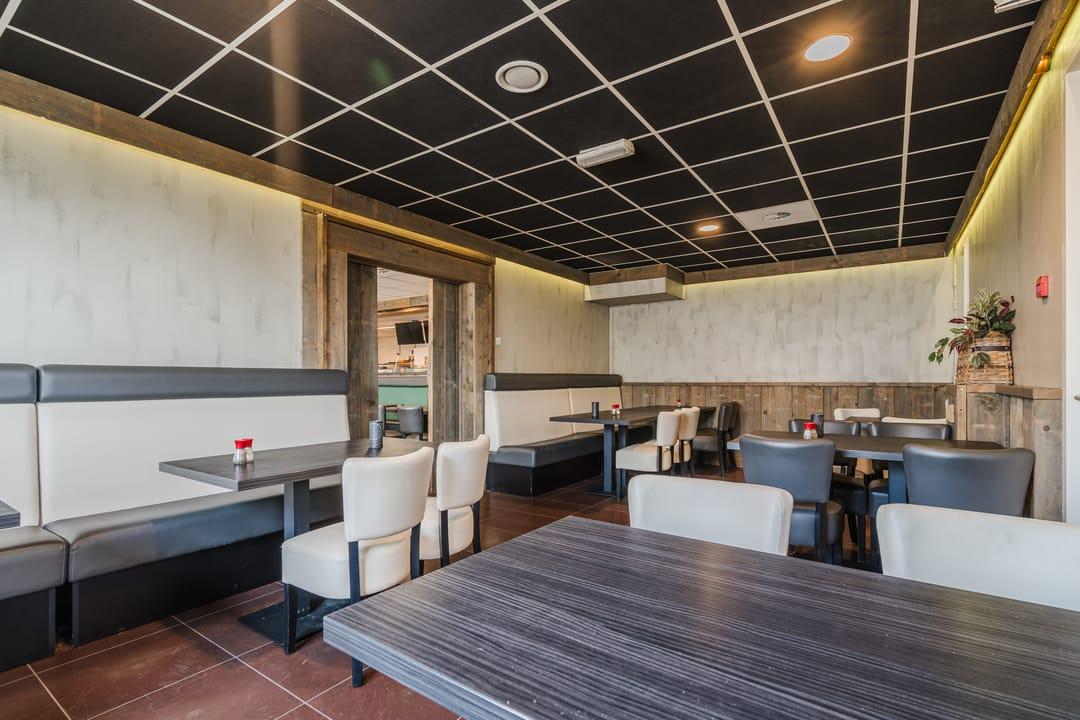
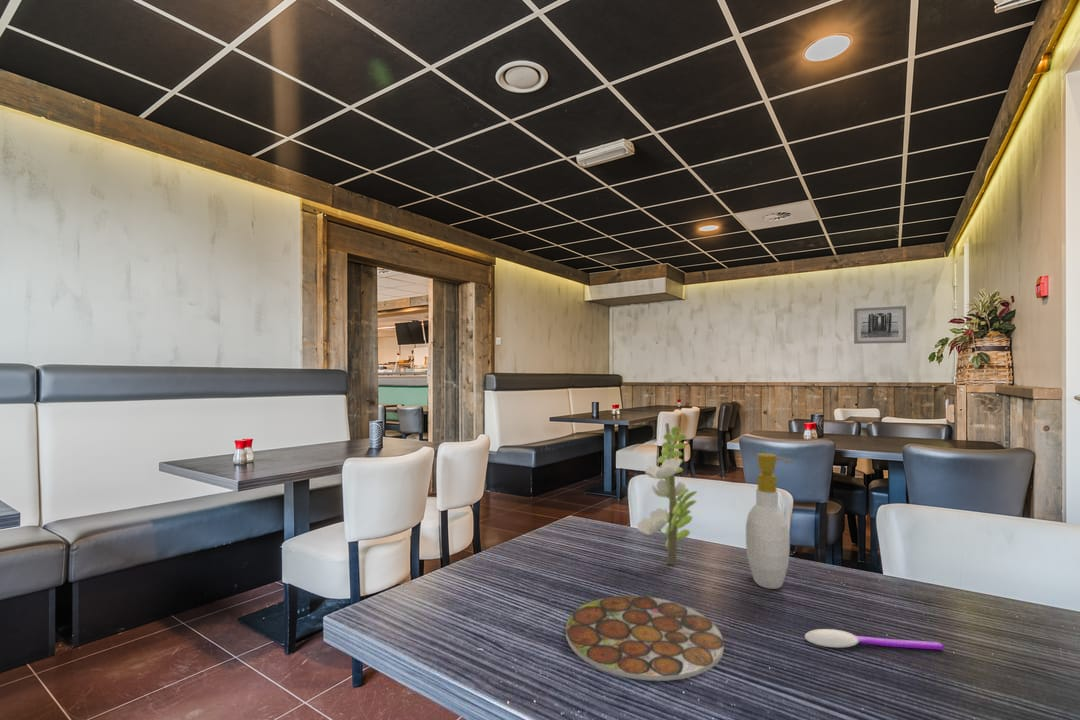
+ plate (642, 632)
+ wall art (879, 325)
+ spoon (872, 639)
+ flower (665, 493)
+ soap bottle (769, 517)
